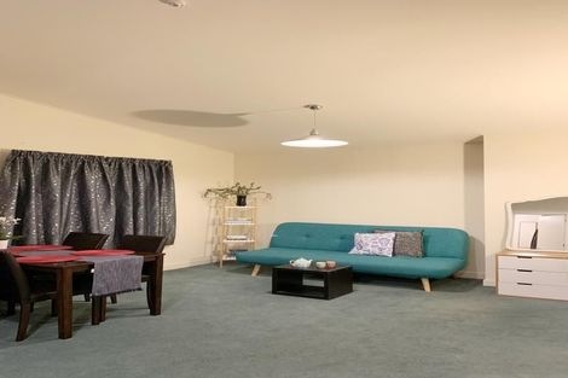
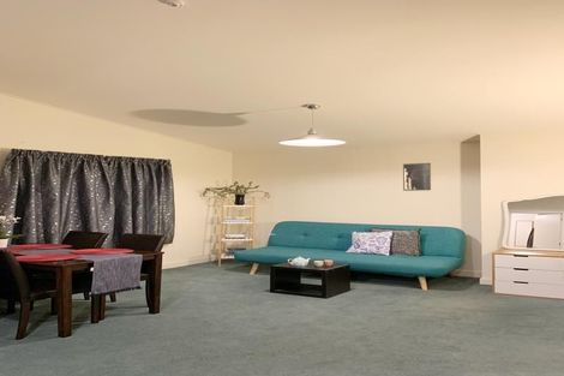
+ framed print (416, 177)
